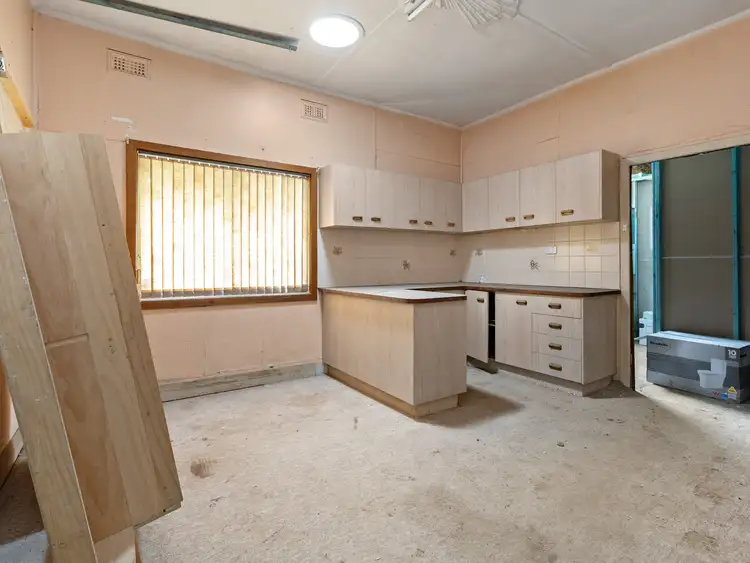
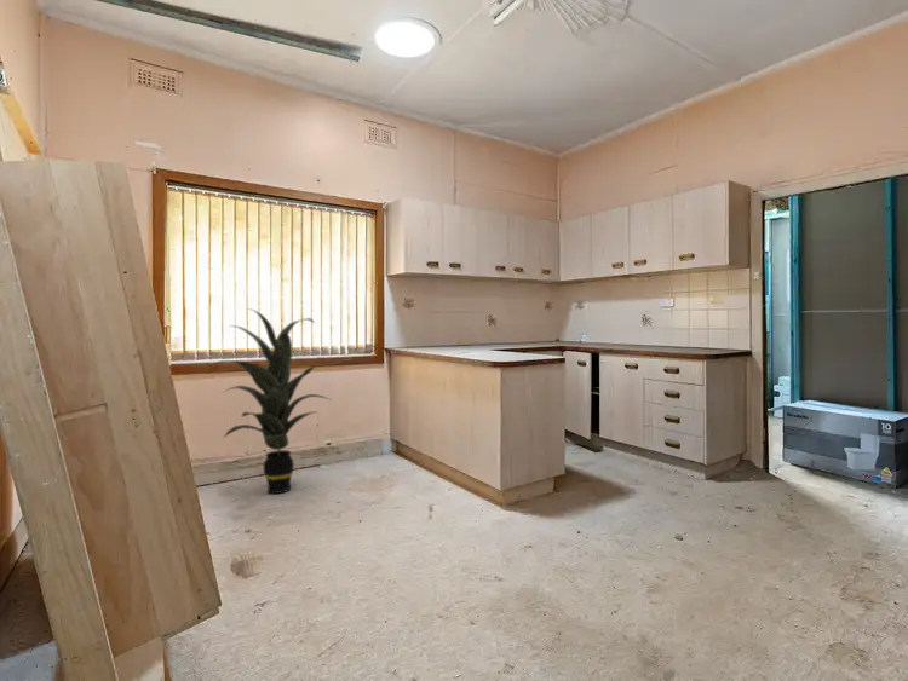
+ indoor plant (269, 399)
